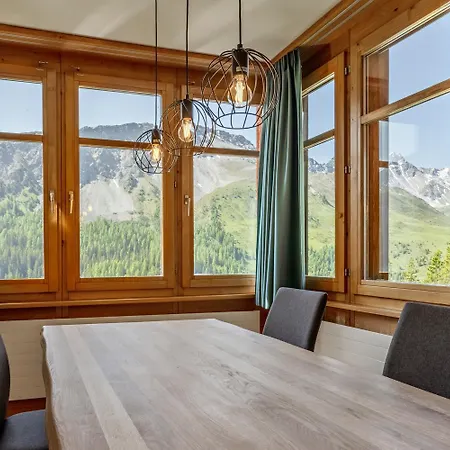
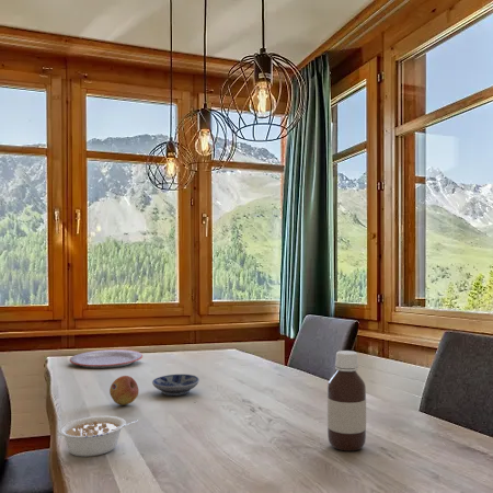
+ bottle (346, 399)
+ bowl (175, 386)
+ fruit (124, 390)
+ legume (95, 434)
+ plate (106, 359)
